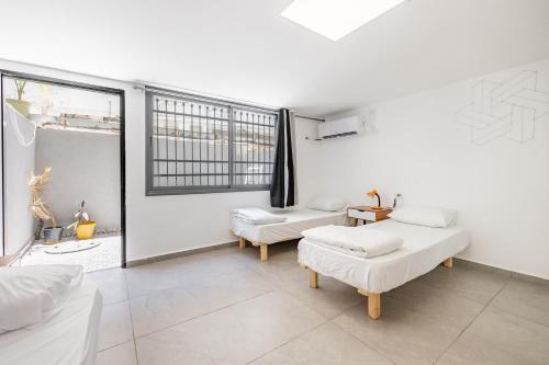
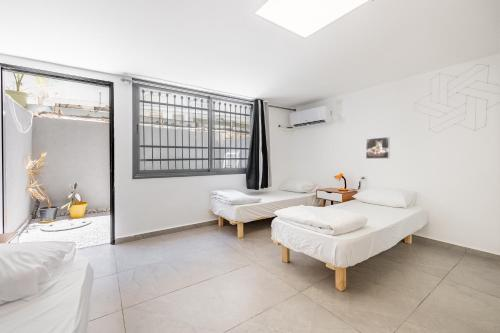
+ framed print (377, 148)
